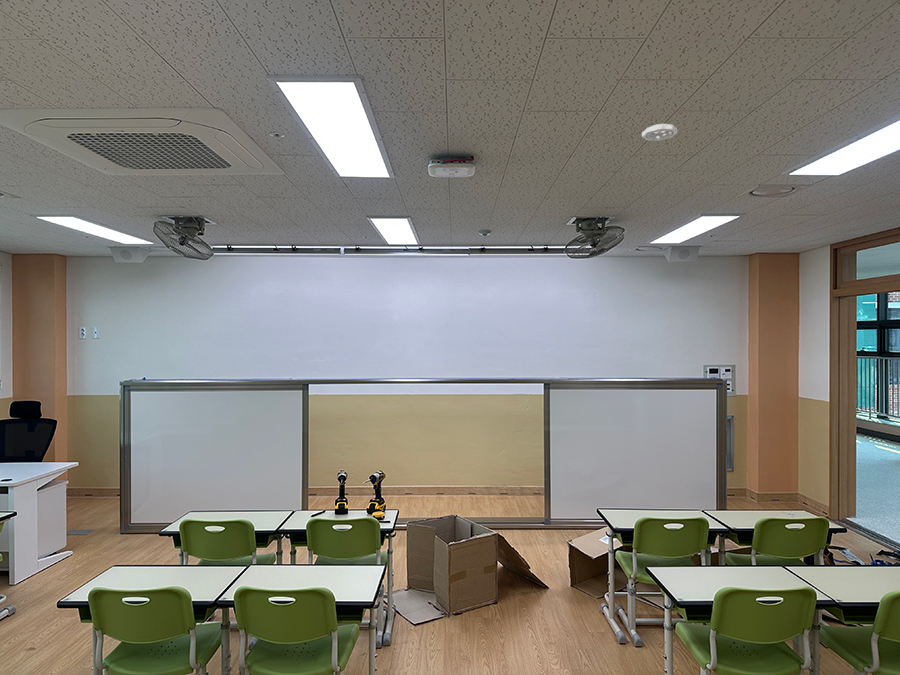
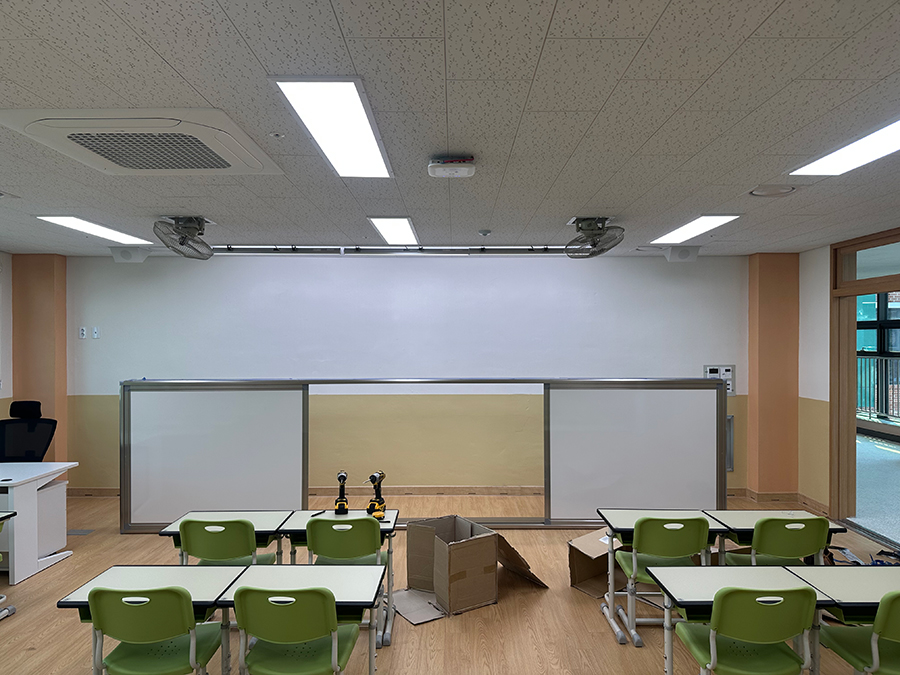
- smoke detector (659, 130)
